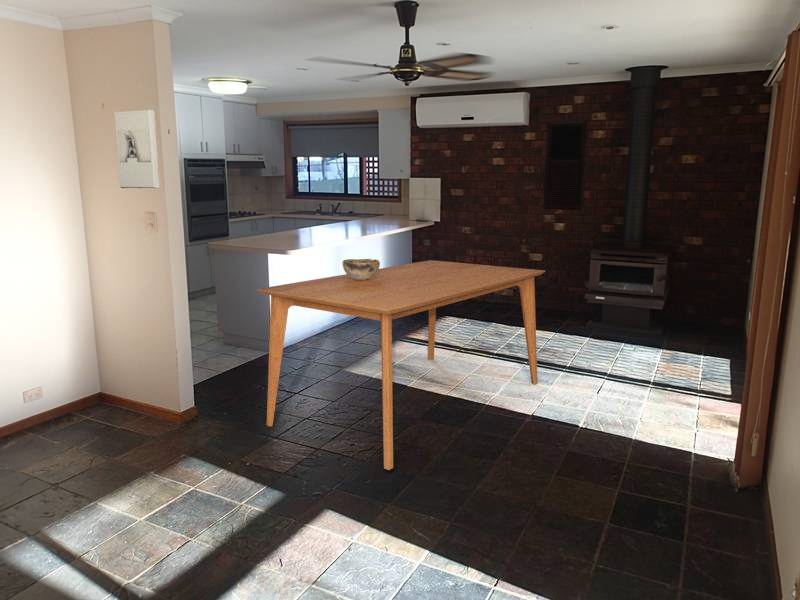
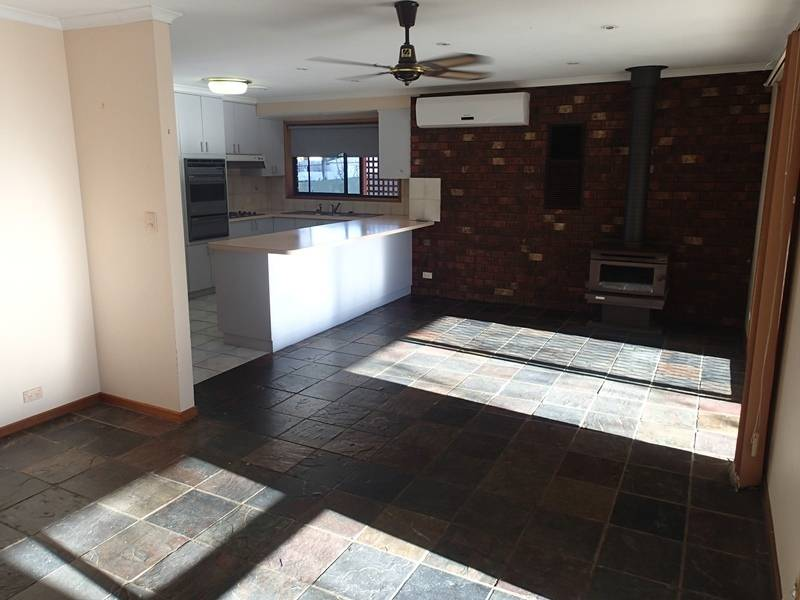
- wall sculpture (137, 149)
- dining table (428, 342)
- decorative bowl (361, 269)
